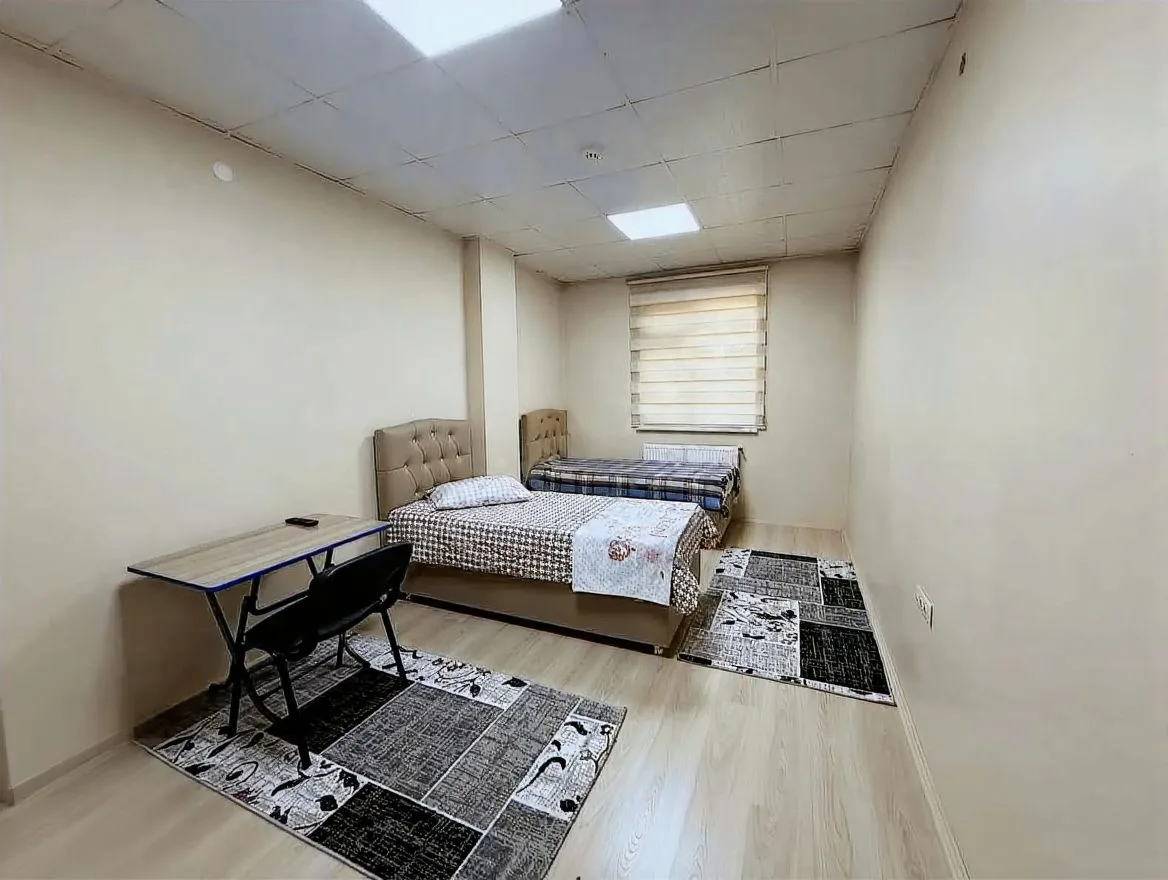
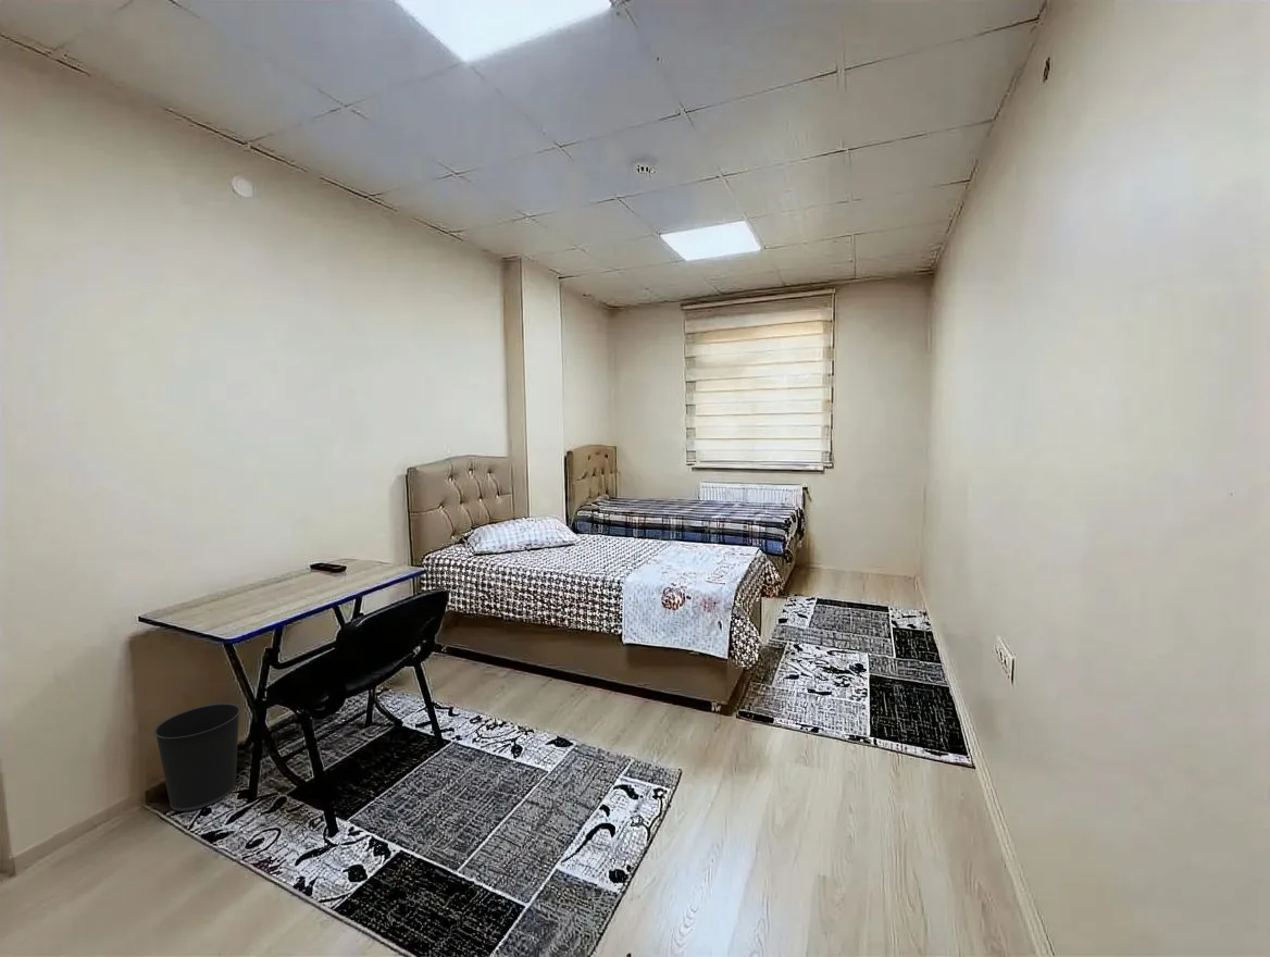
+ wastebasket (201, 756)
